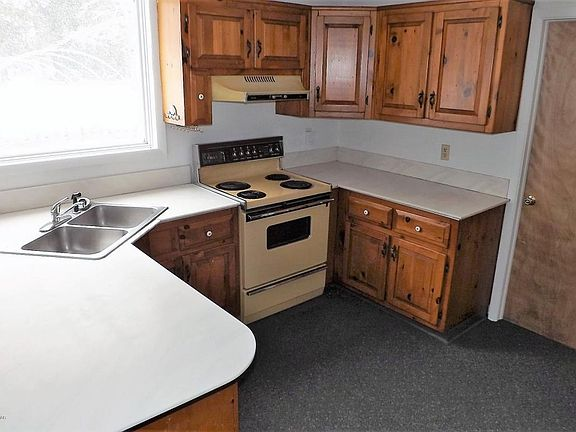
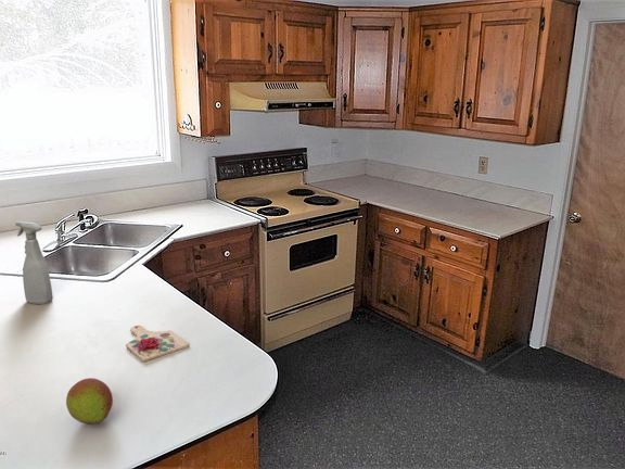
+ fruit (90, 401)
+ spray bottle (34, 262)
+ cutting board (150, 335)
